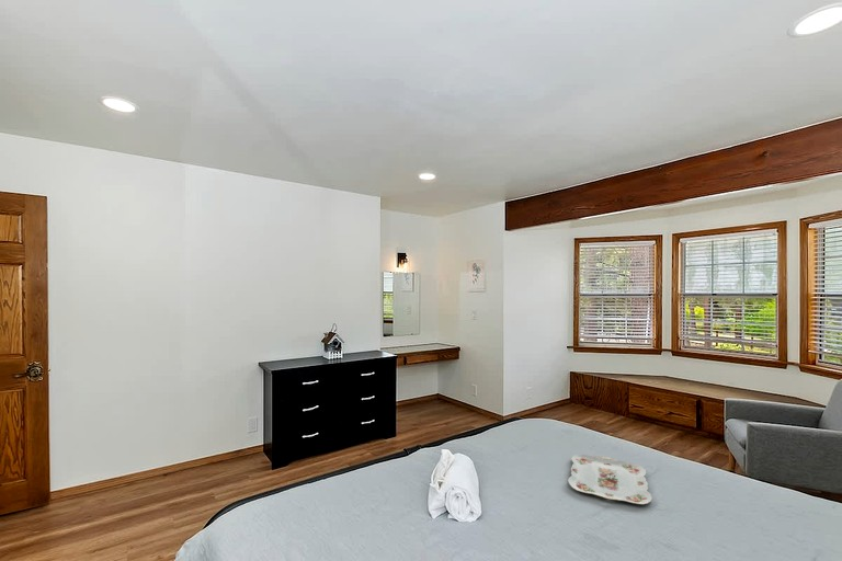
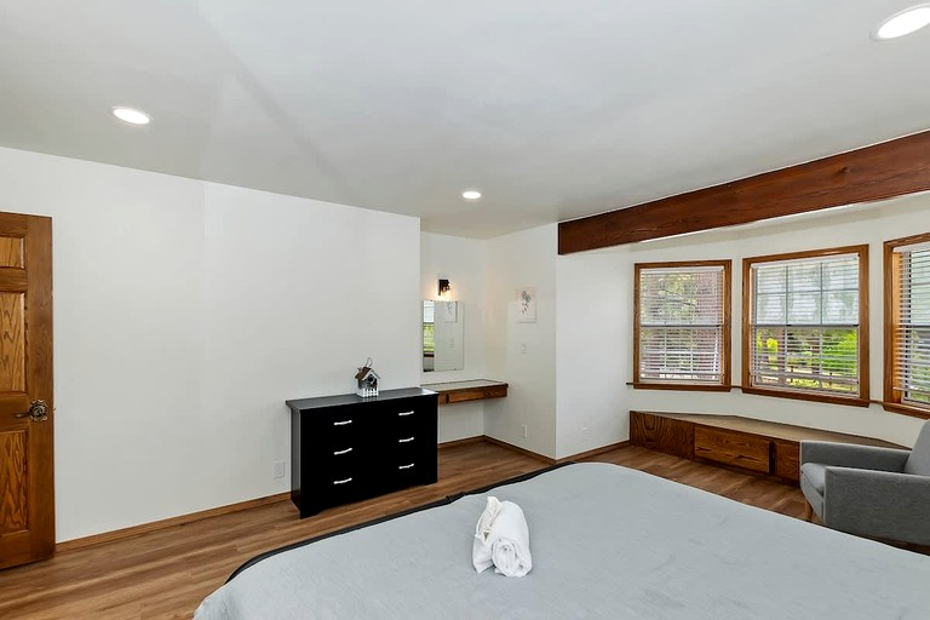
- serving tray (607, 477)
